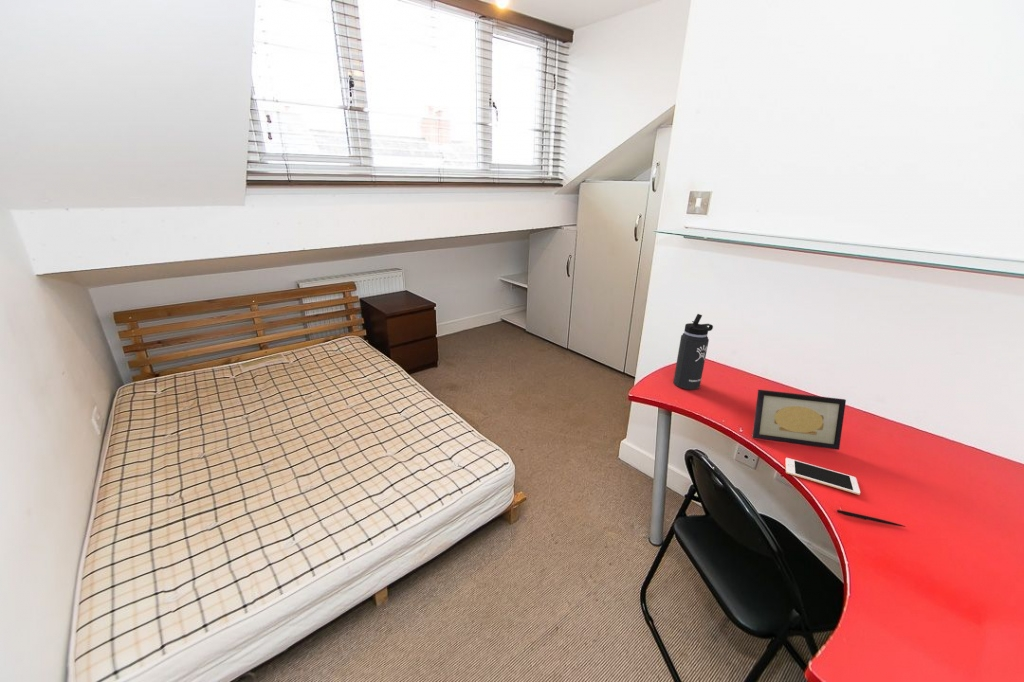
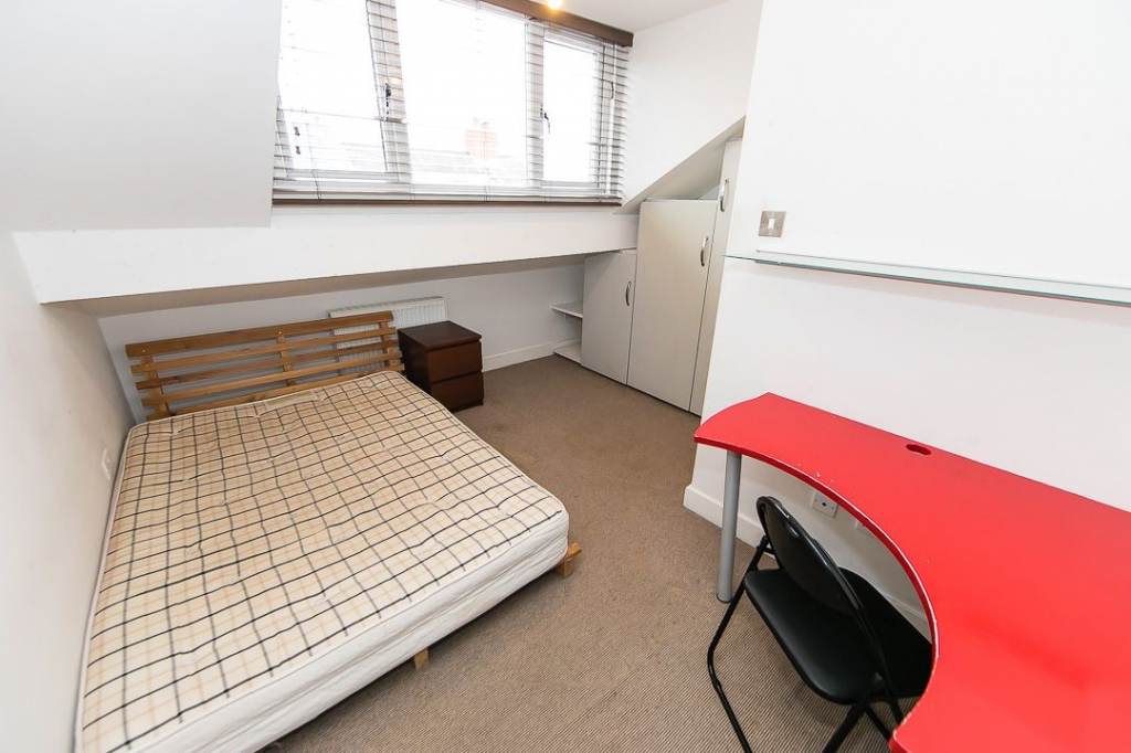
- cell phone (820, 475)
- thermos bottle (694, 349)
- picture frame (795, 416)
- pen (871, 518)
